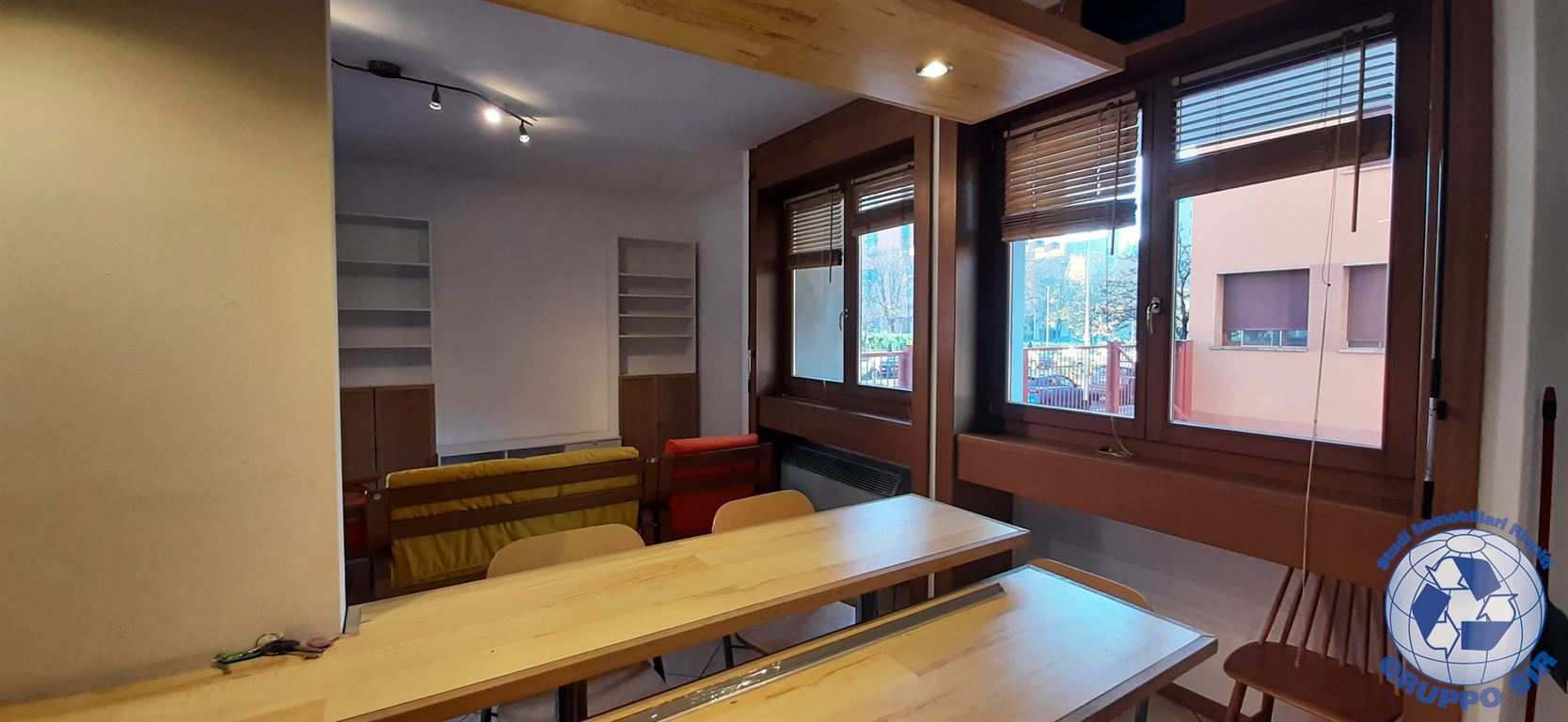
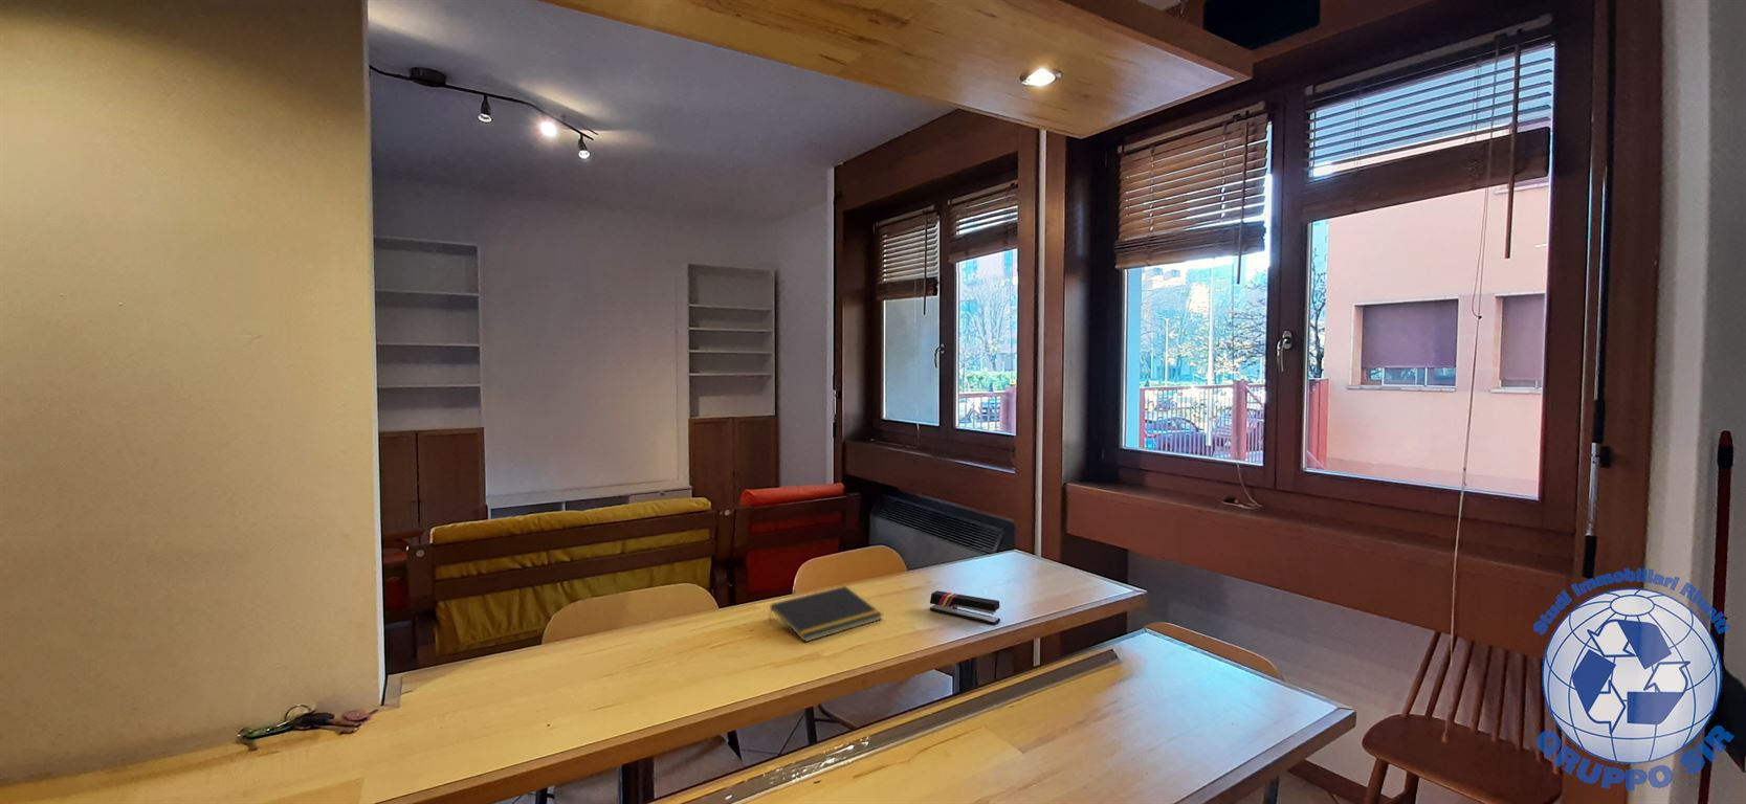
+ notepad (826, 611)
+ stapler (963, 605)
